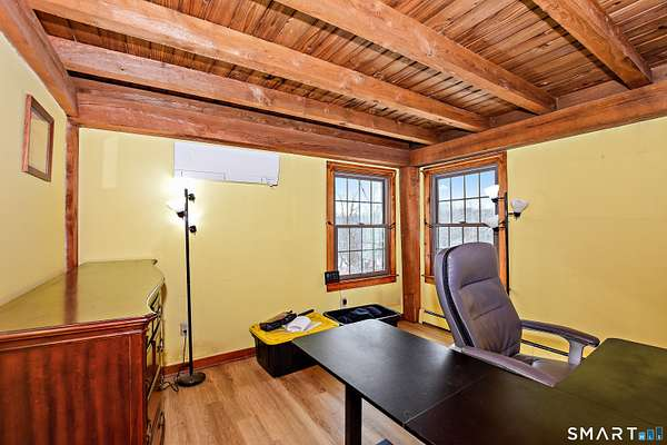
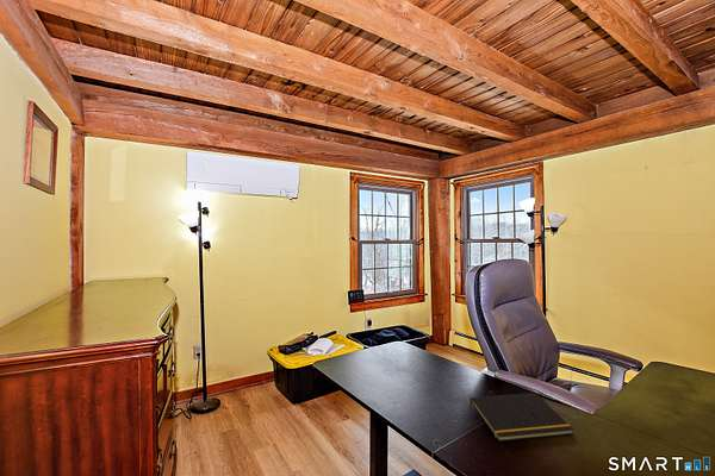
+ notepad (518, 414)
